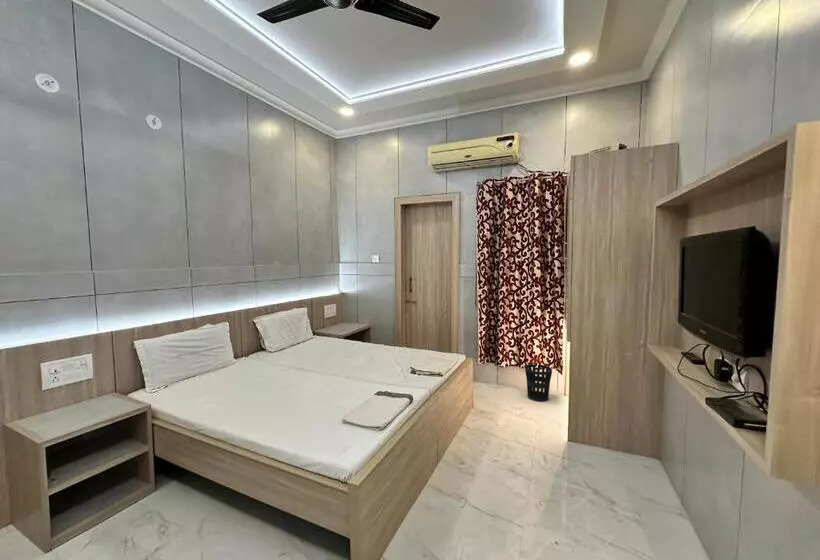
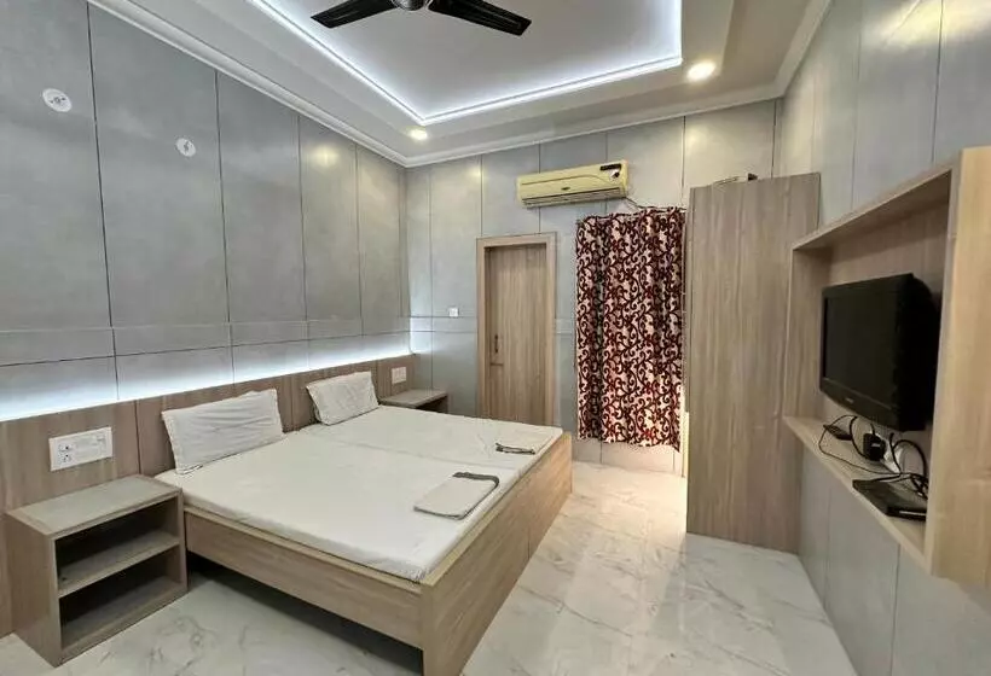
- wastebasket (538, 382)
